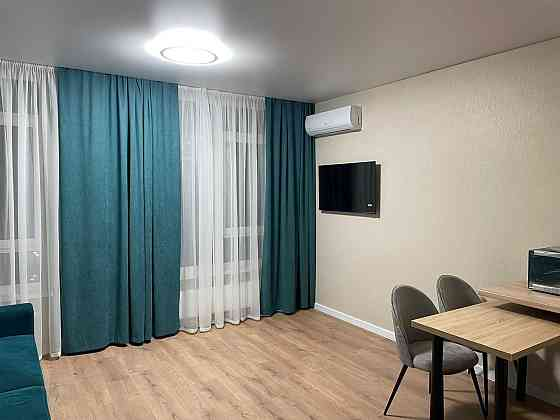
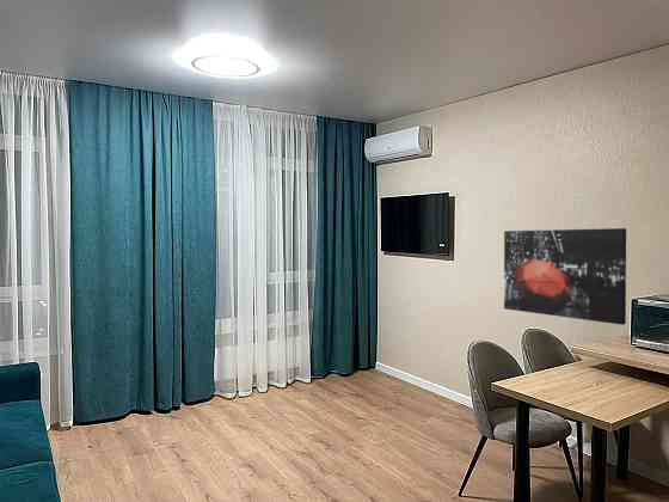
+ wall art (558, 273)
